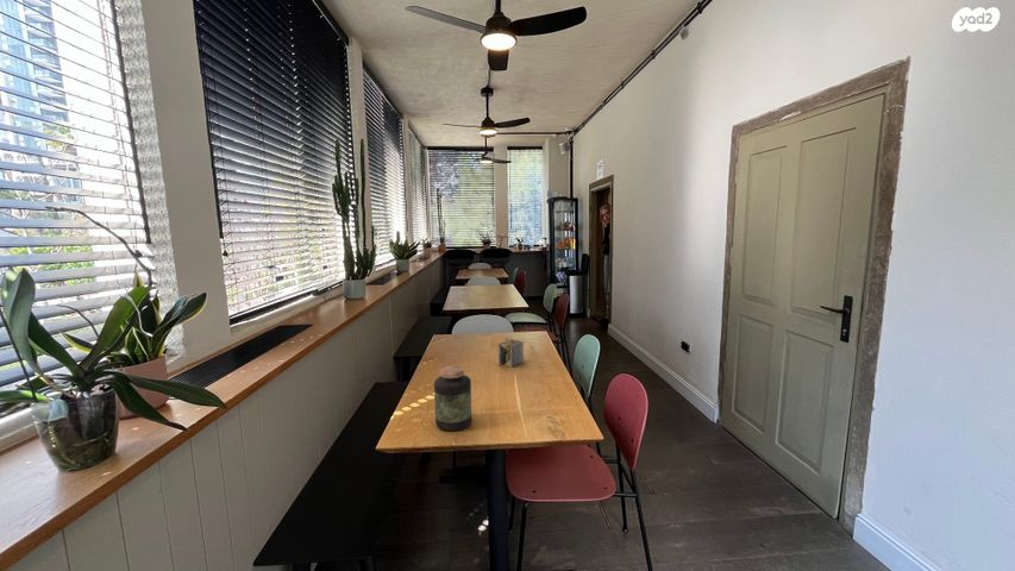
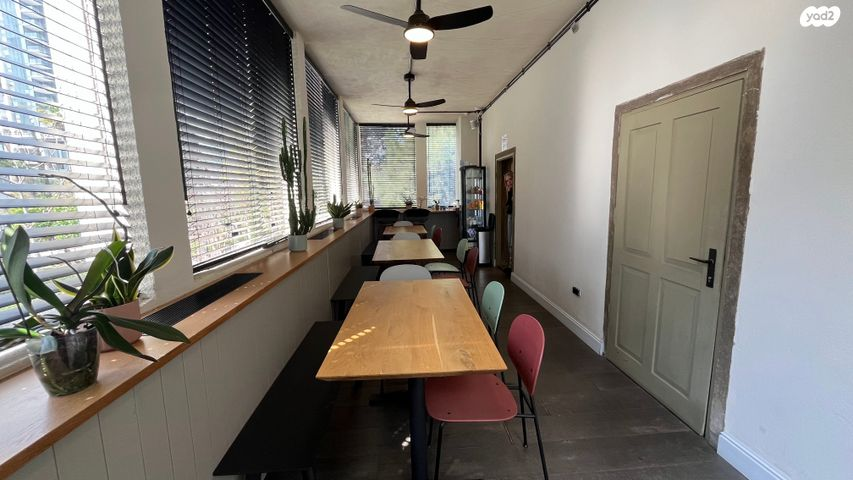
- napkin holder (510, 349)
- jar (452, 396)
